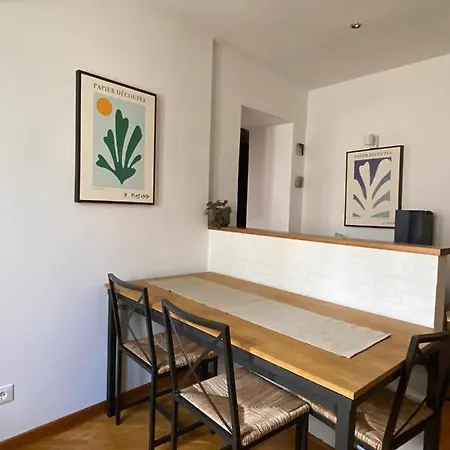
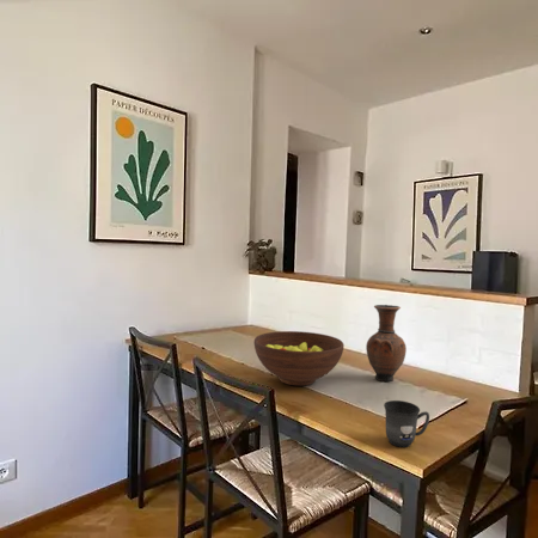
+ fruit bowl (298, 360)
+ mug (406, 423)
+ vase (386, 342)
